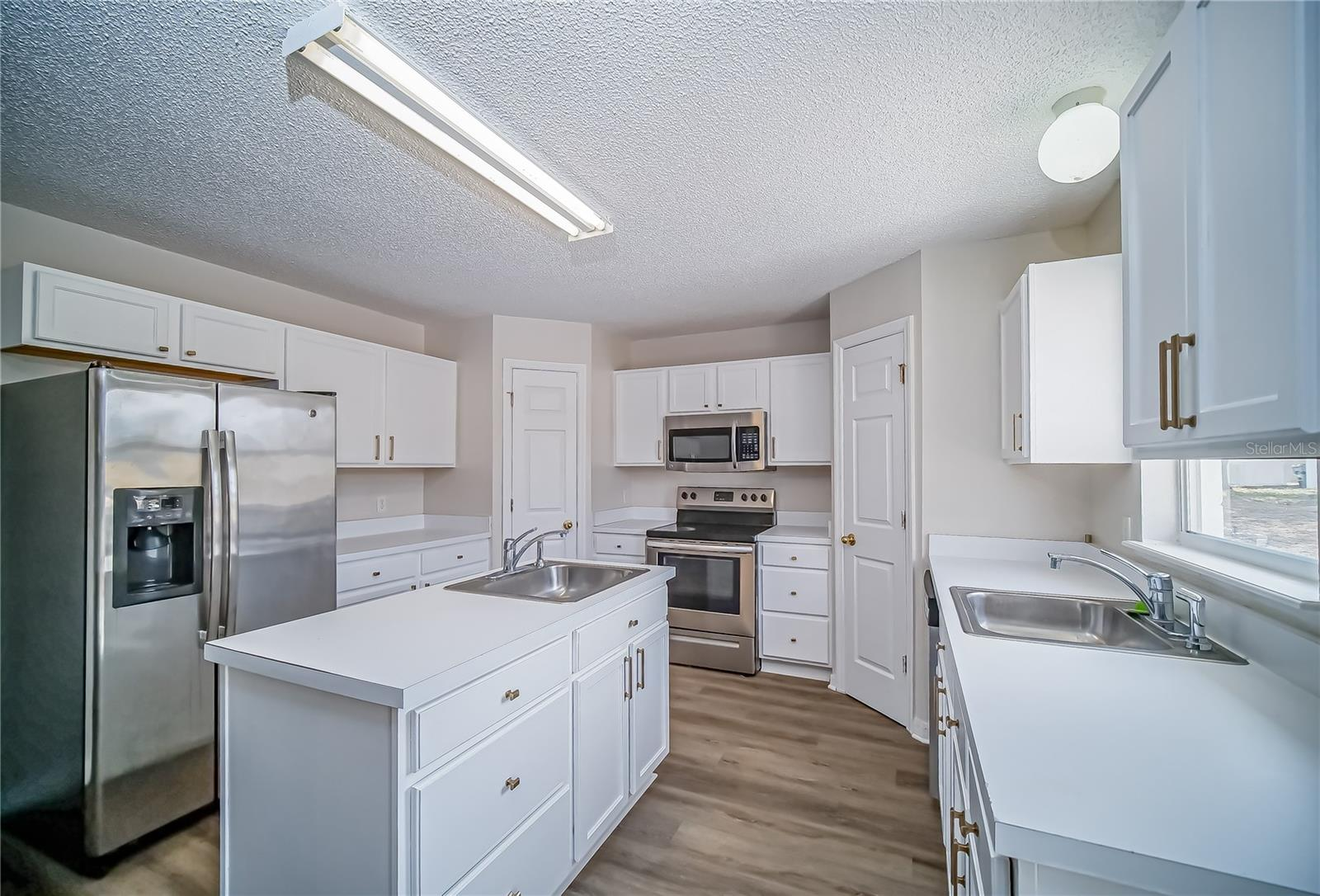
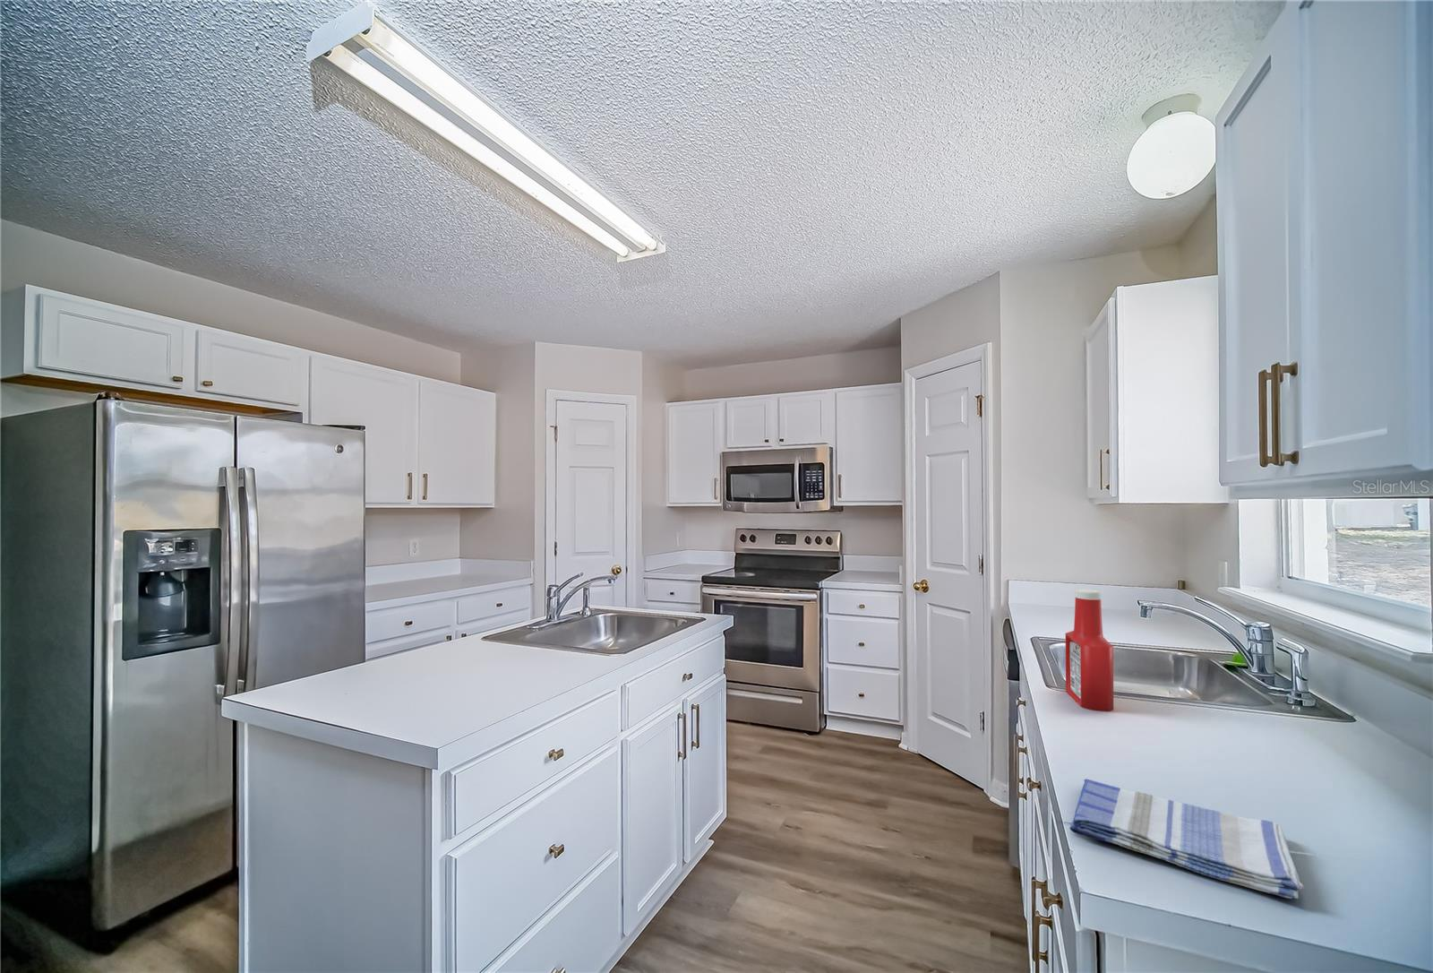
+ dish towel (1176, 827)
+ soap bottle (1088, 645)
